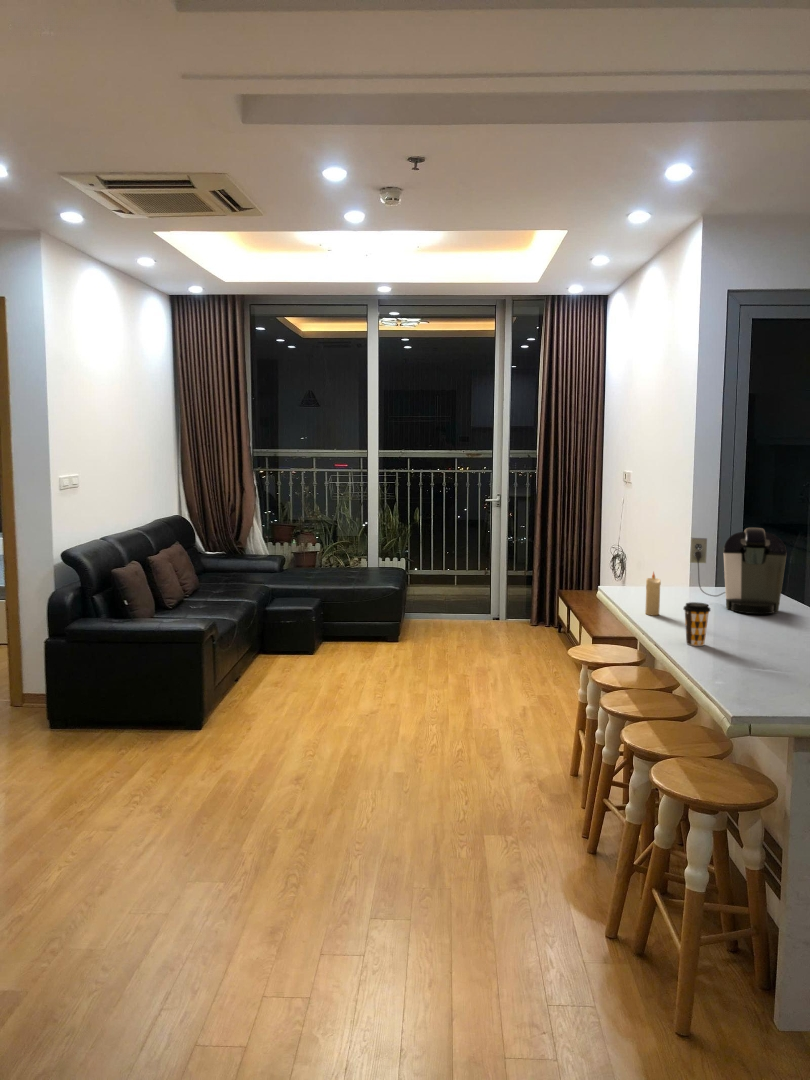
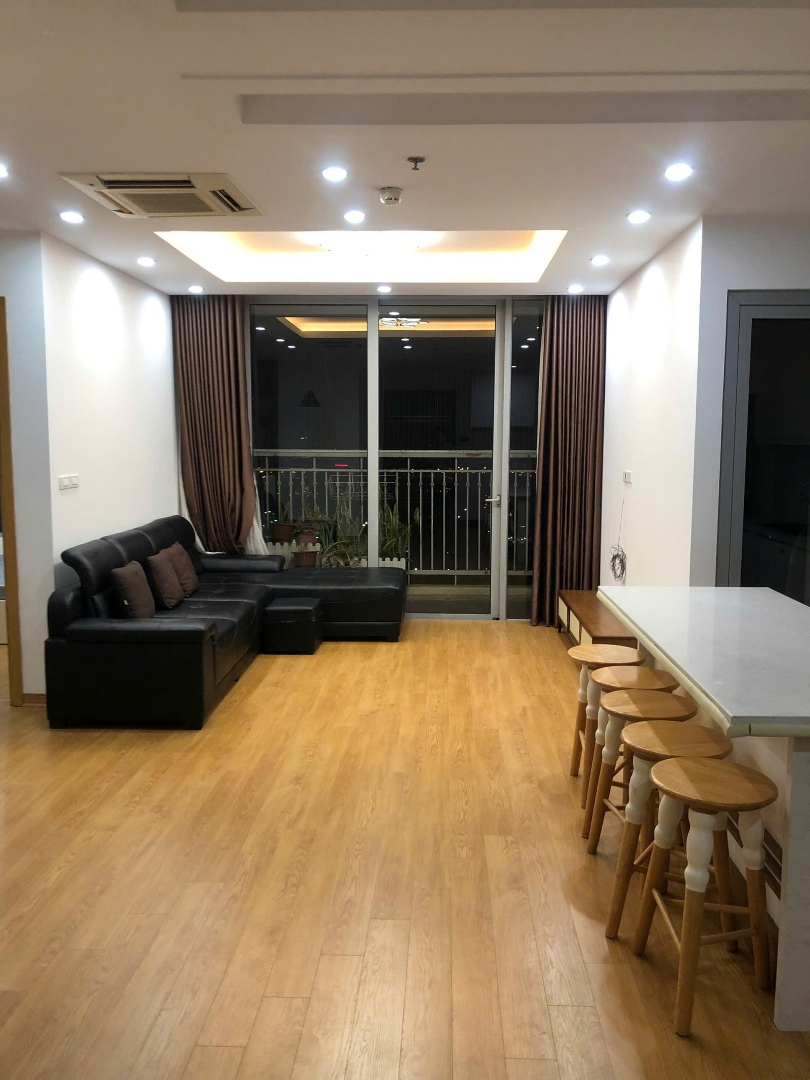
- coffee maker (736, 567)
- coffee cup (696, 624)
- candle (653, 592)
